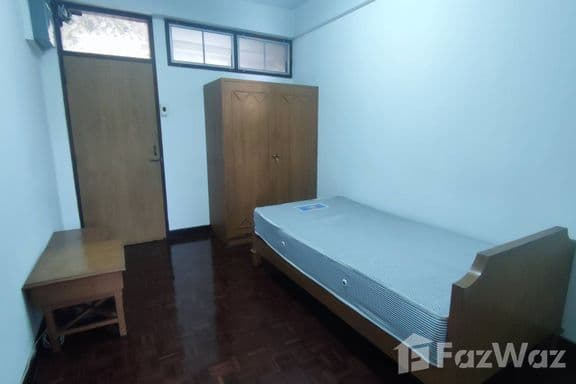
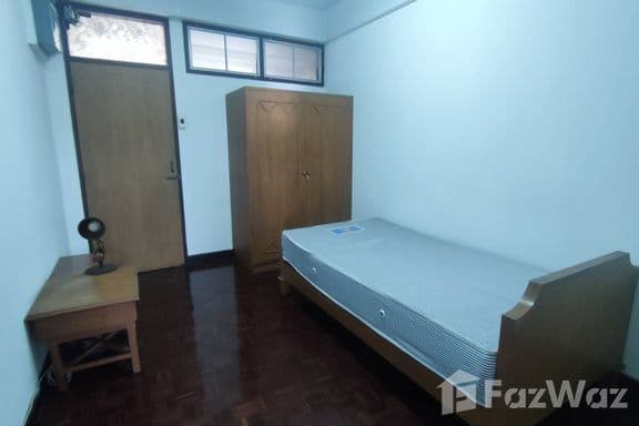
+ desk lamp (98, 242)
